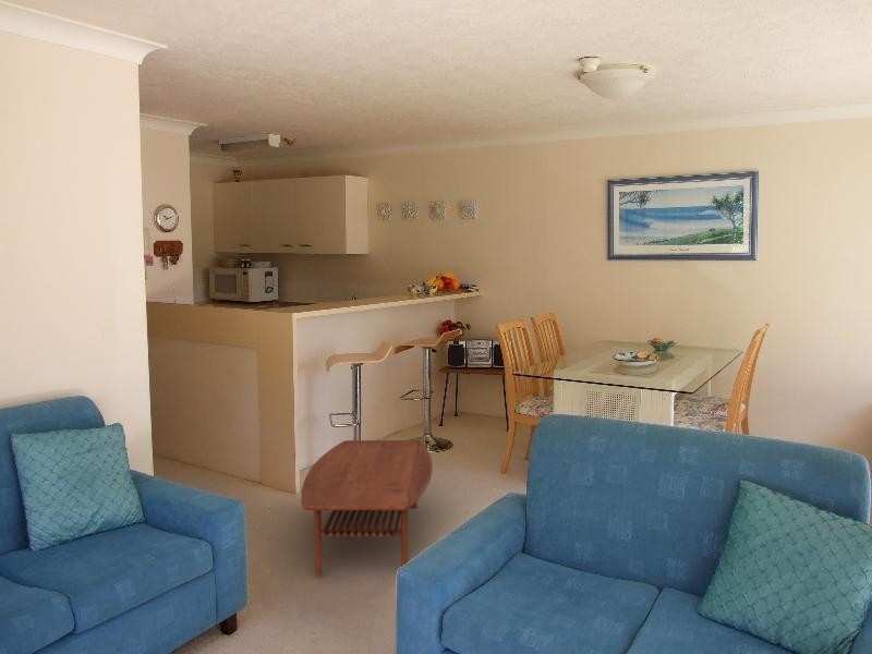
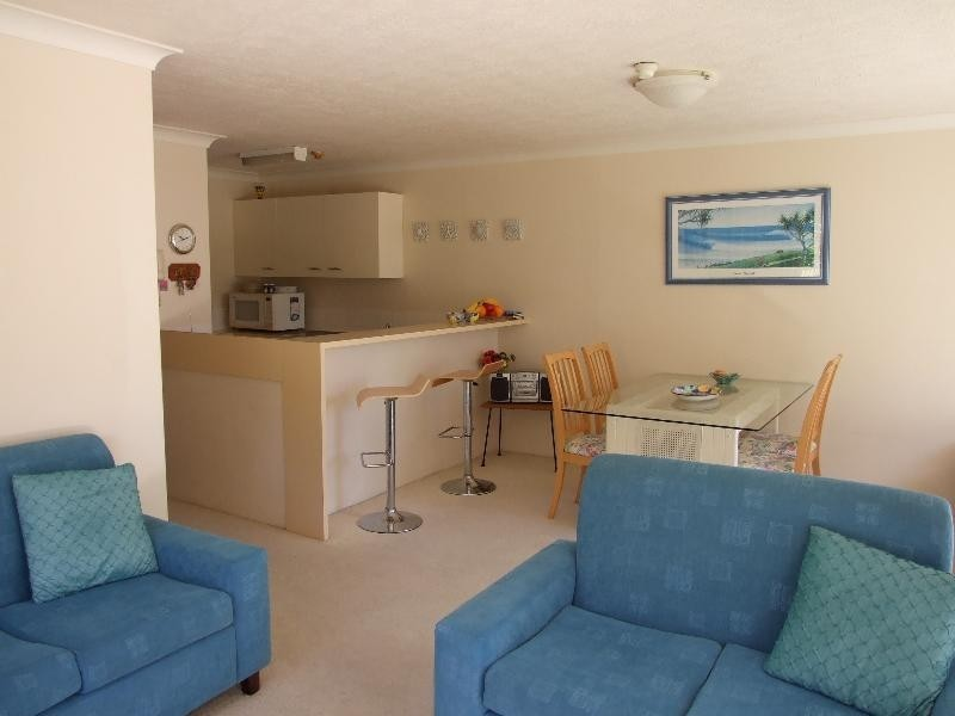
- coffee table (372, 502)
